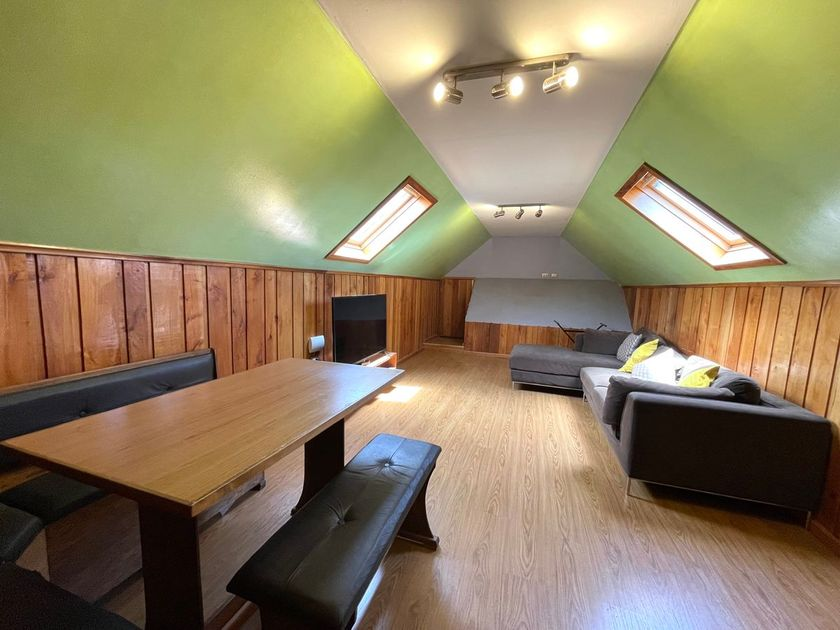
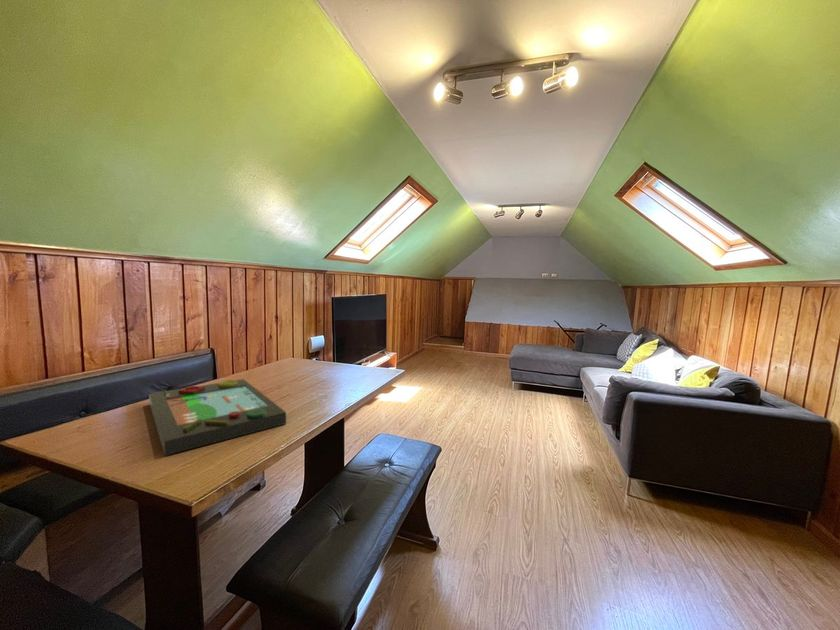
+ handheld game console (215, 406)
